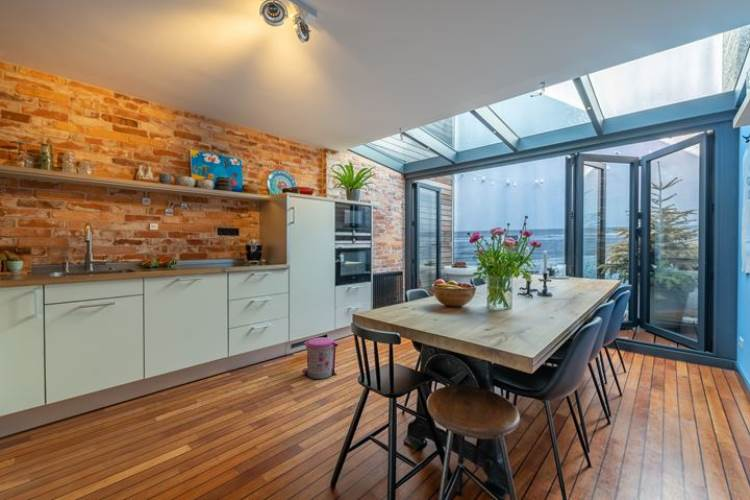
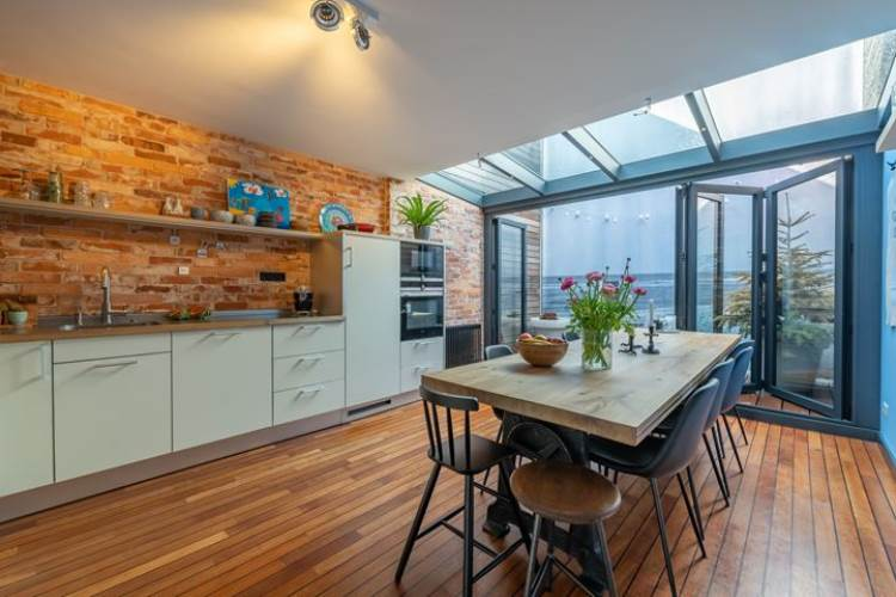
- trash can (320, 357)
